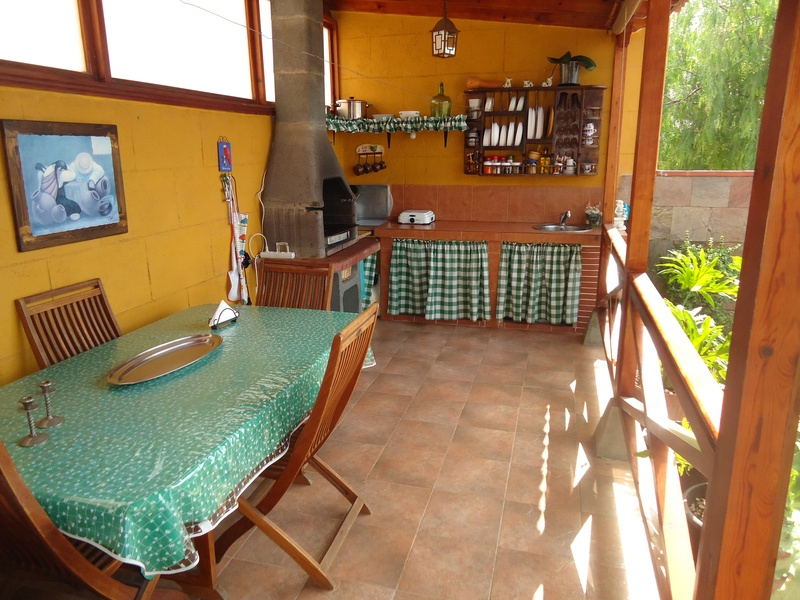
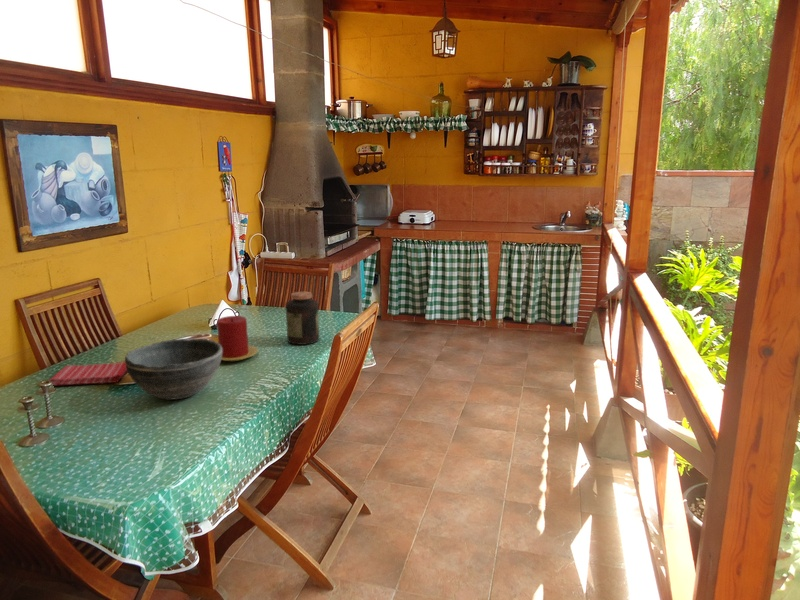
+ candle (233, 337)
+ jar (302, 317)
+ dish towel (91, 372)
+ bowl (176, 371)
